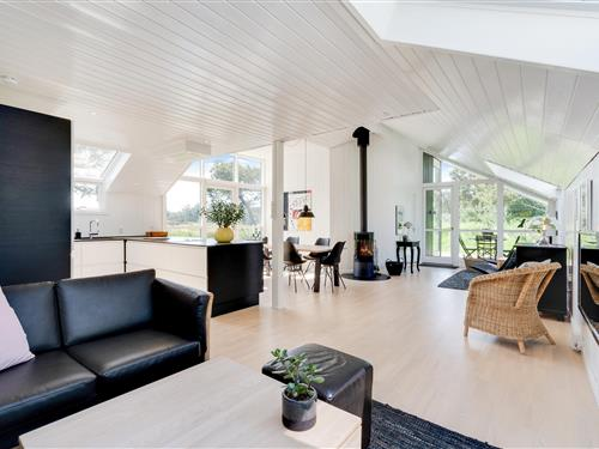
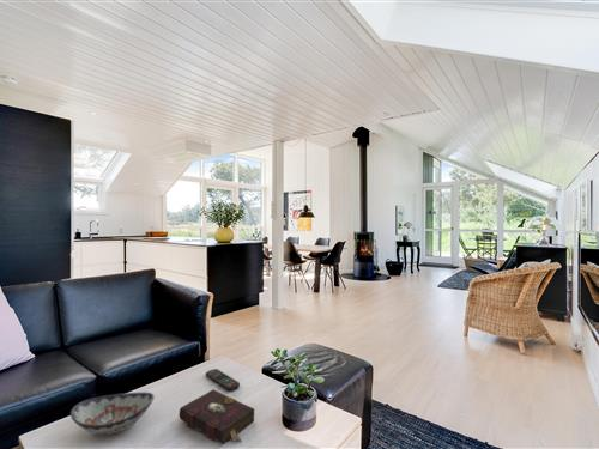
+ book (219, 415)
+ decorative bowl (114, 414)
+ remote control (222, 378)
